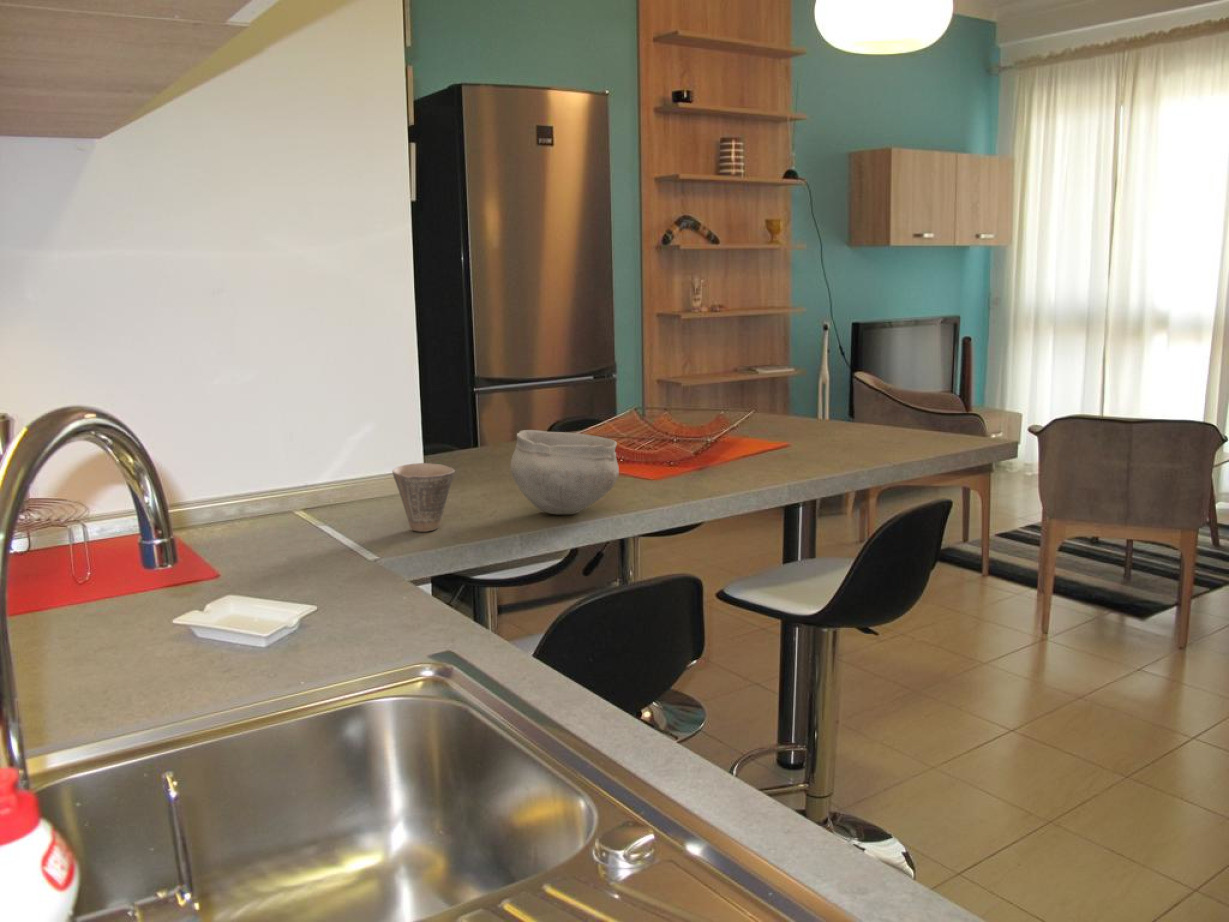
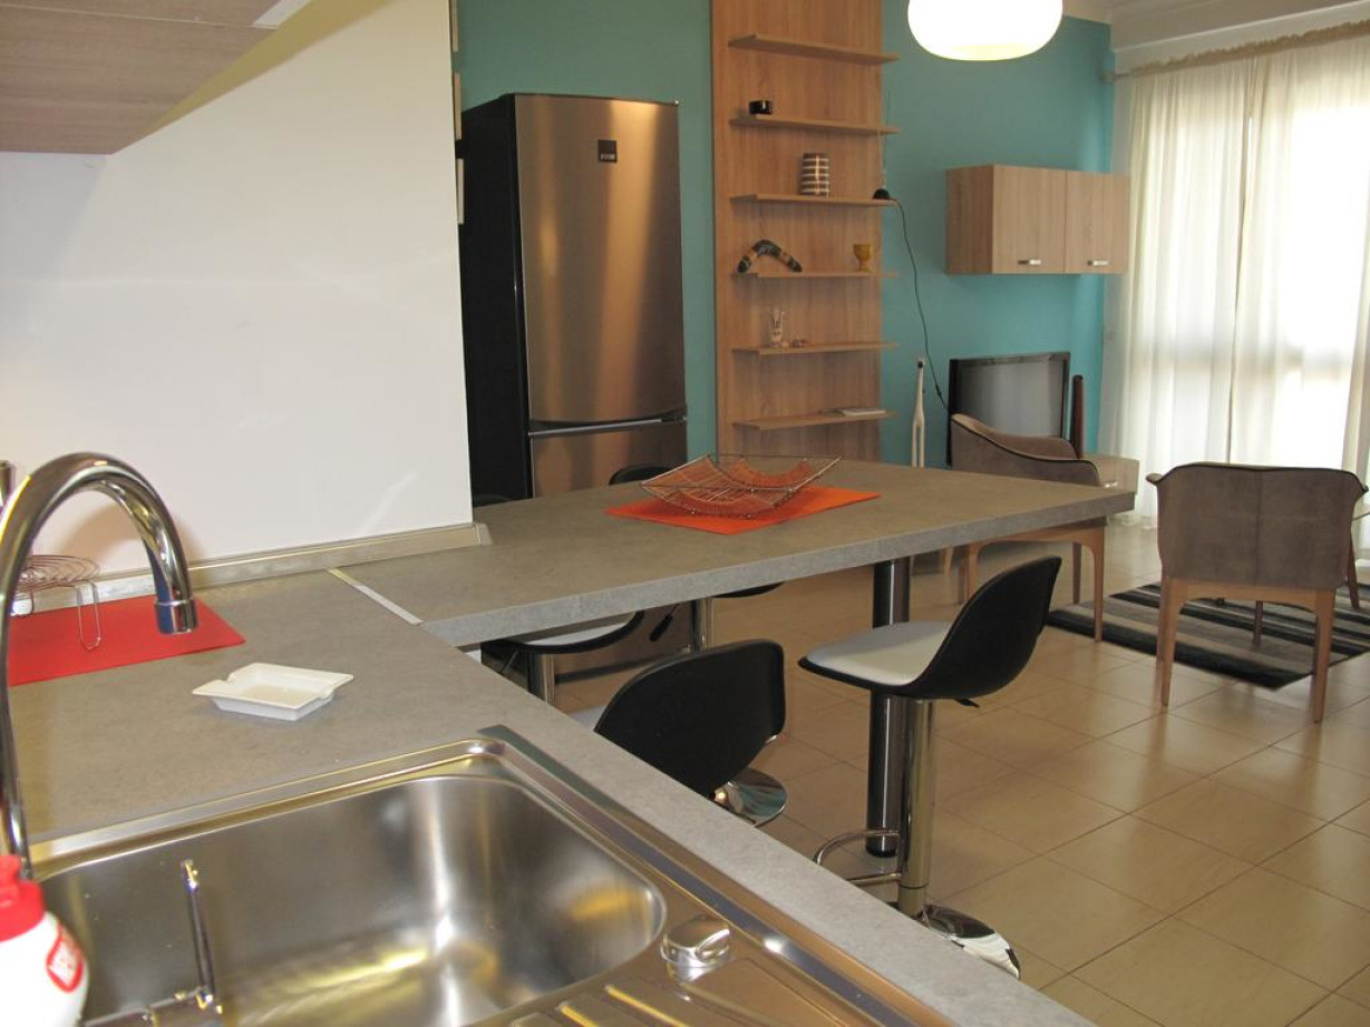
- bowl (565, 472)
- cup (425, 498)
